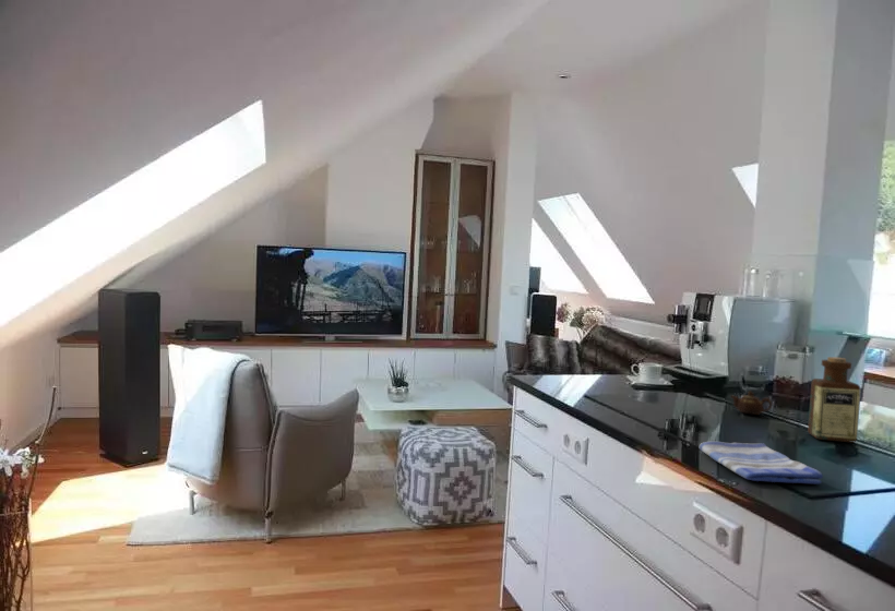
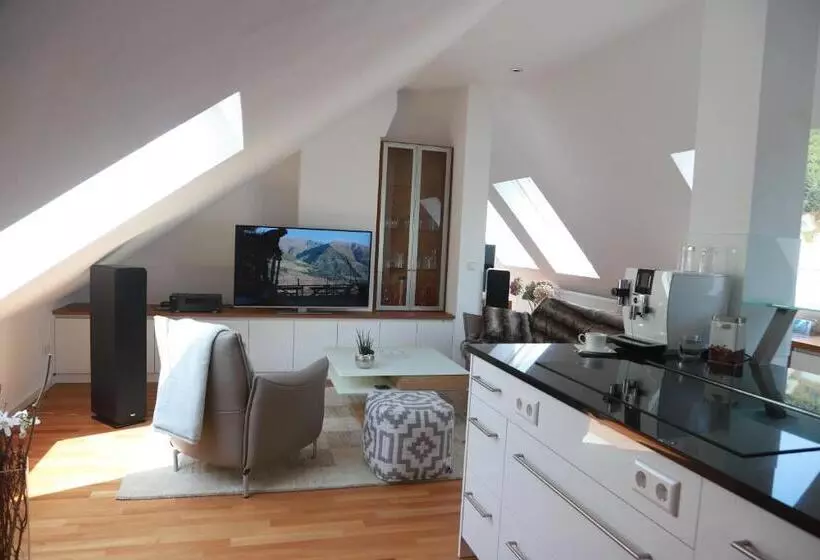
- teapot (751, 402)
- bottle (834, 398)
- dish towel (755, 460)
